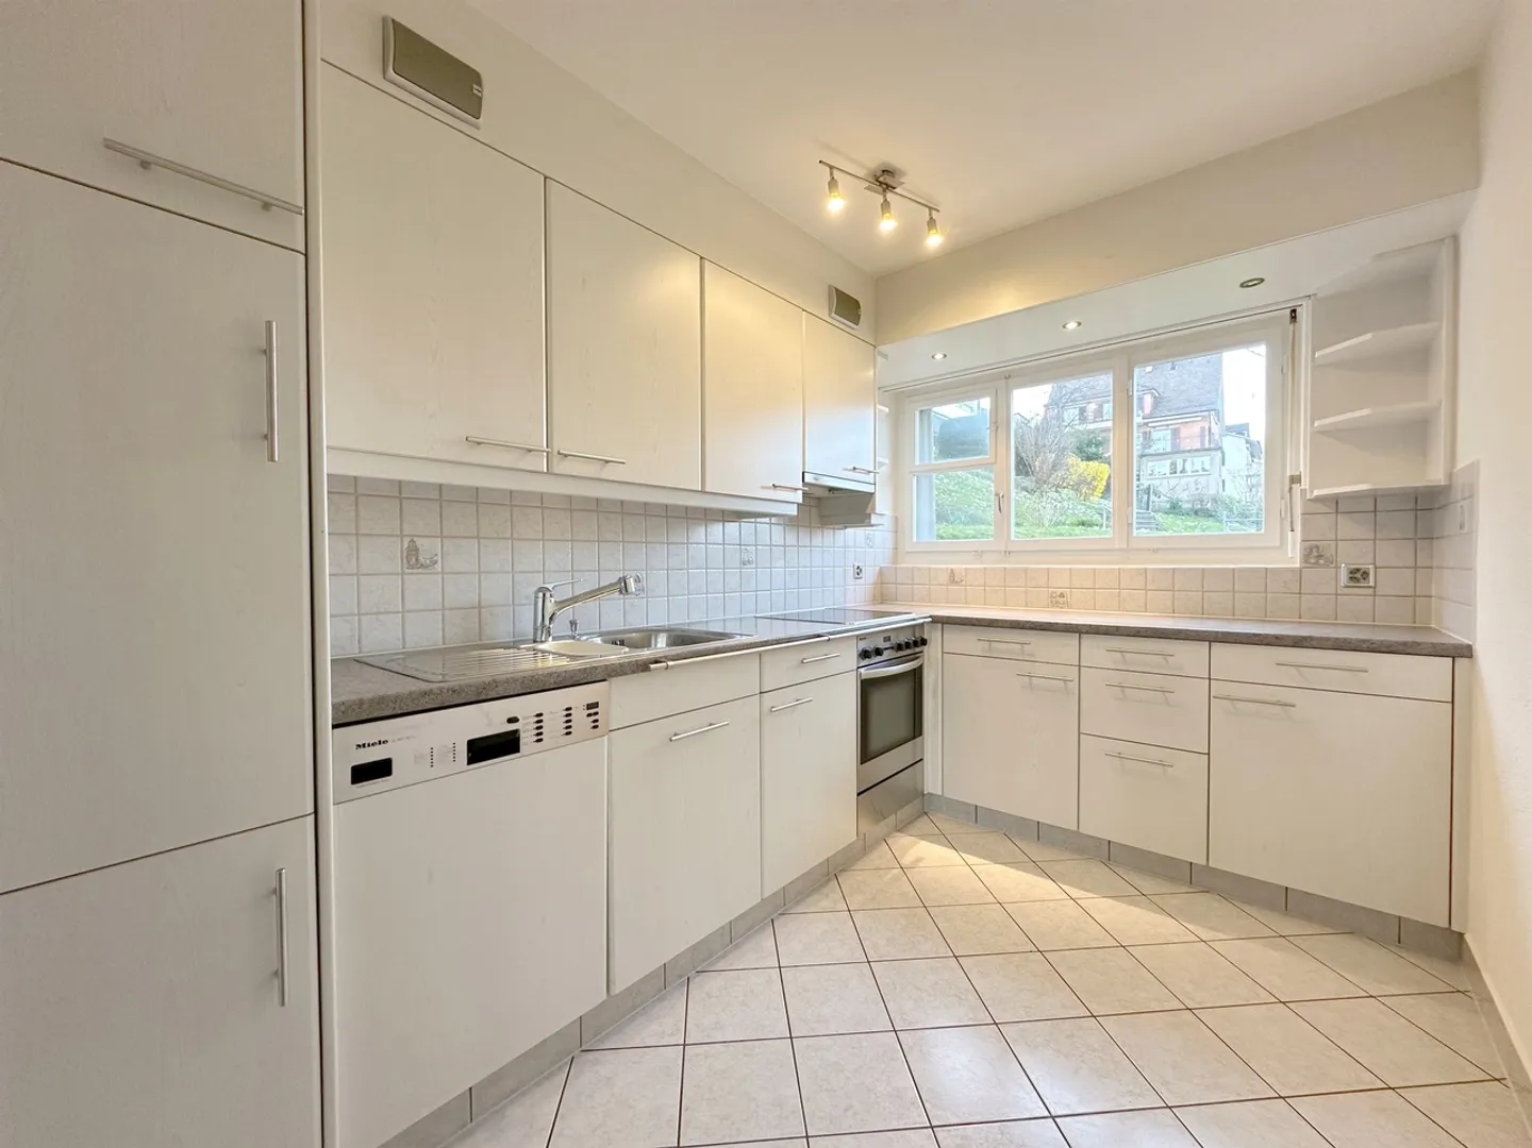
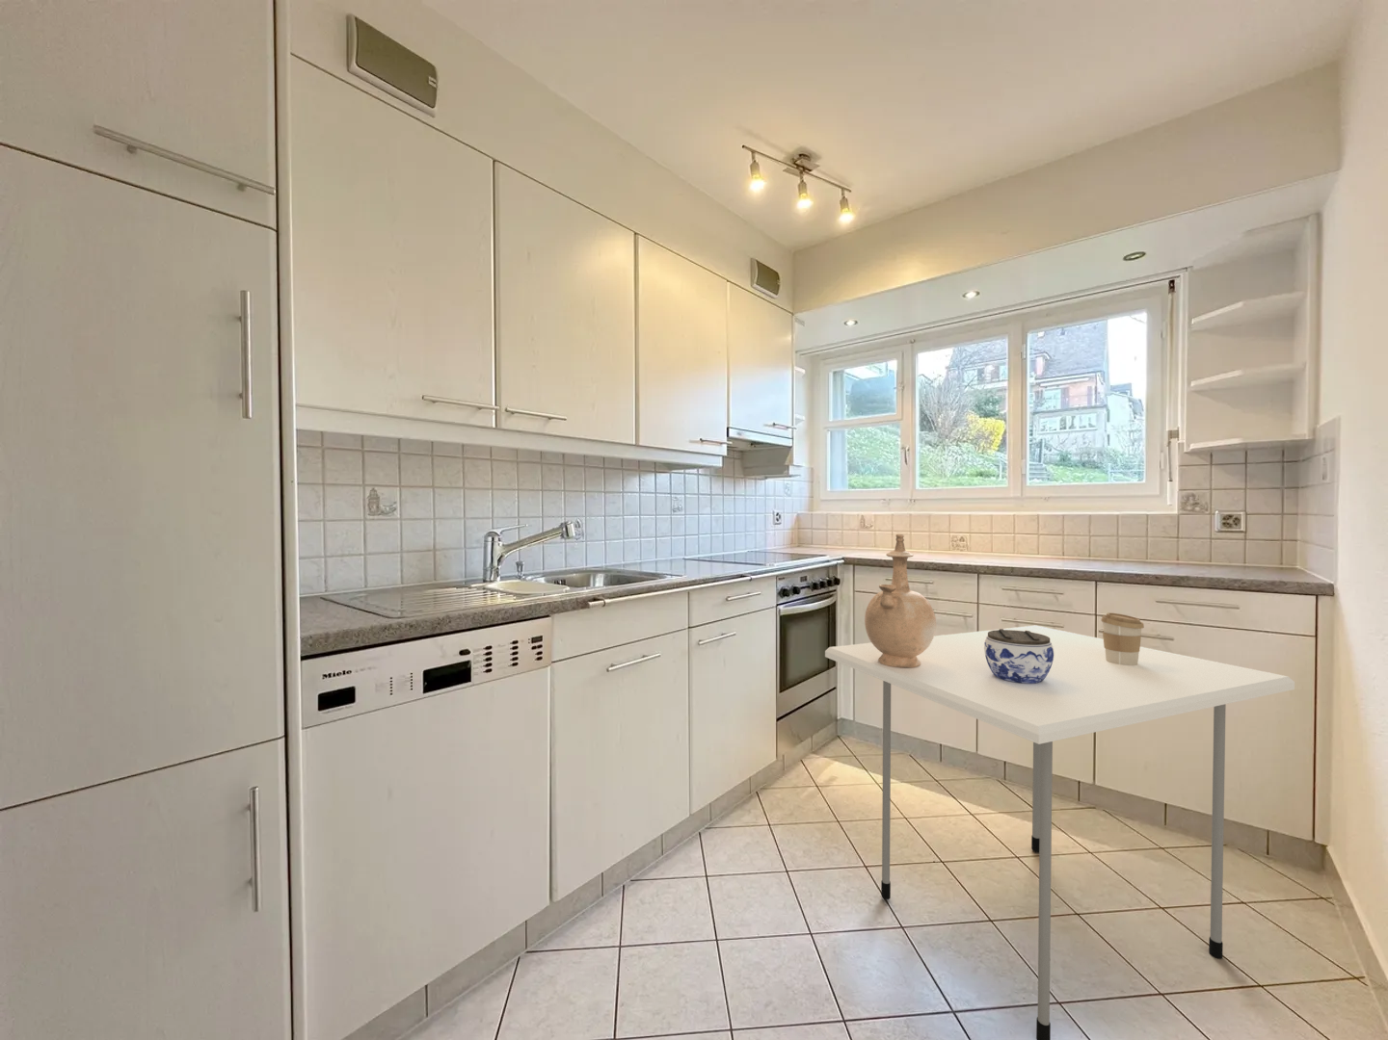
+ jar (1018, 654)
+ dining table (1034, 792)
+ coffee cup (1122, 638)
+ vase (898, 598)
